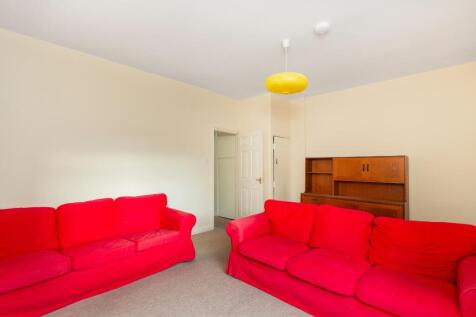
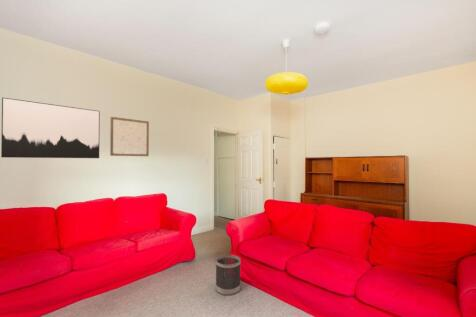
+ wall art (129, 138)
+ wall art (56, 131)
+ wastebasket (228, 273)
